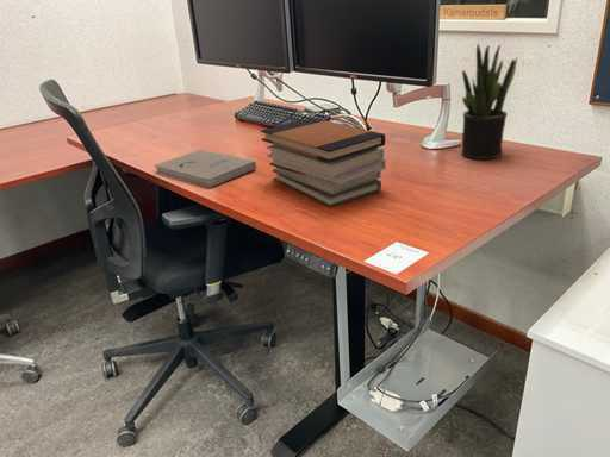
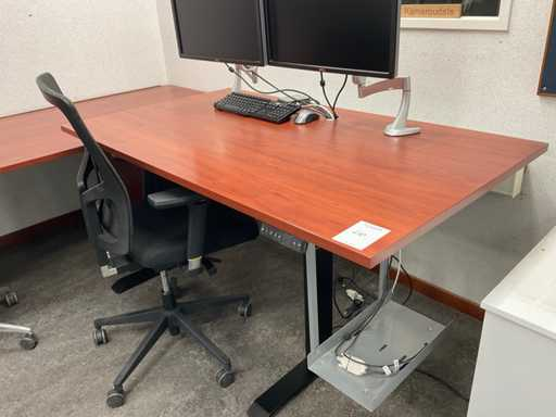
- potted plant (487, 100)
- book stack (323, 158)
- book (204, 167)
